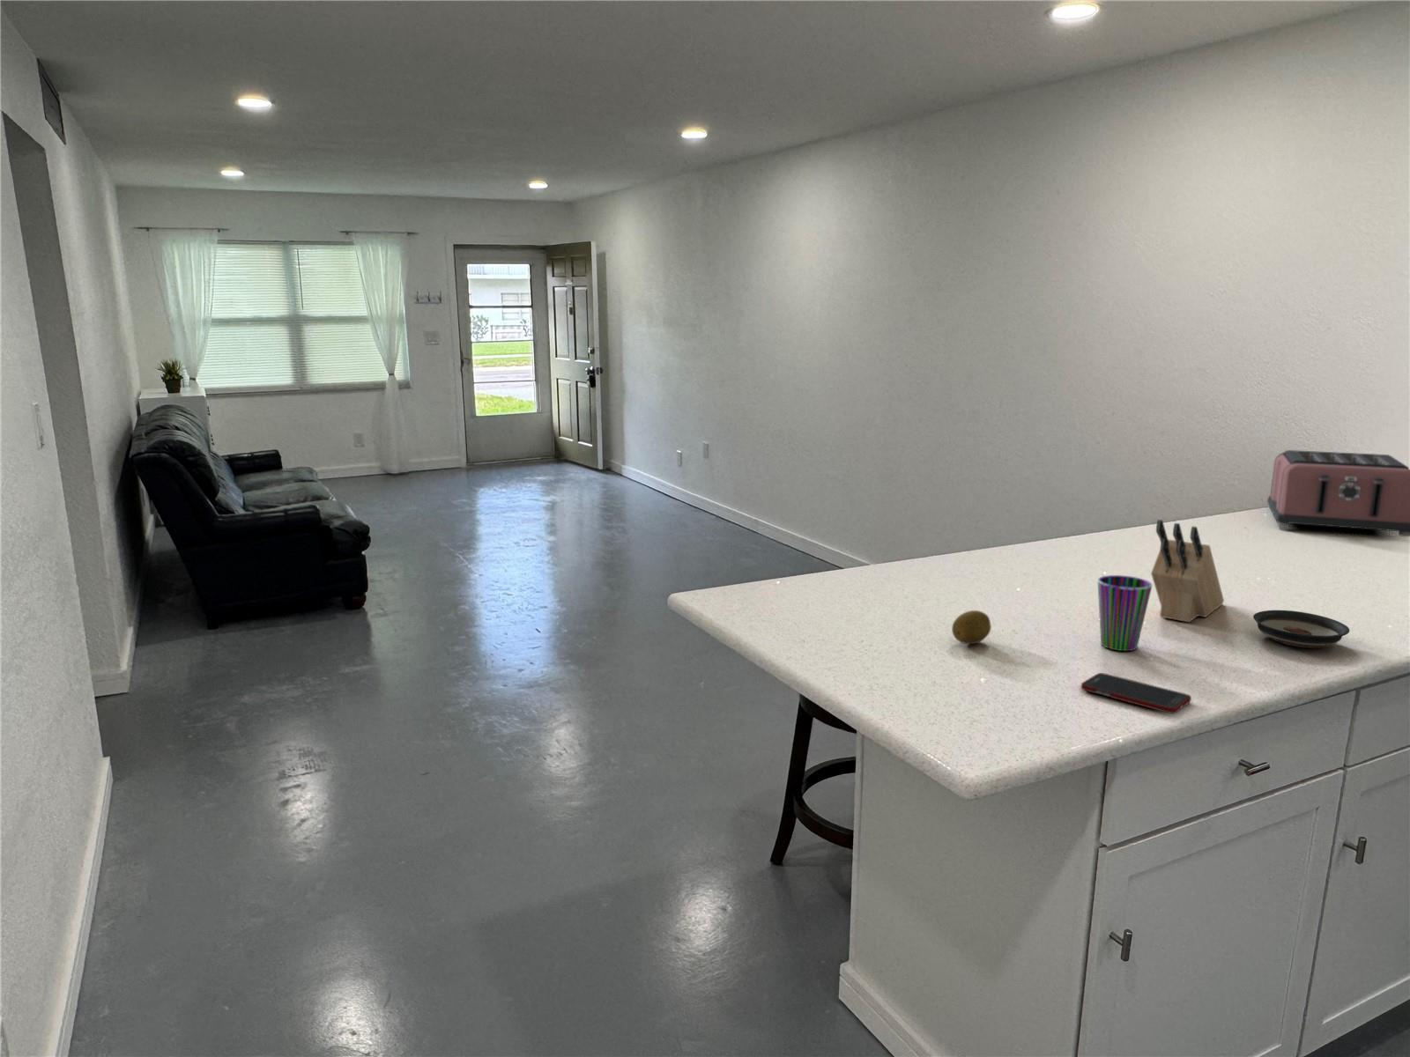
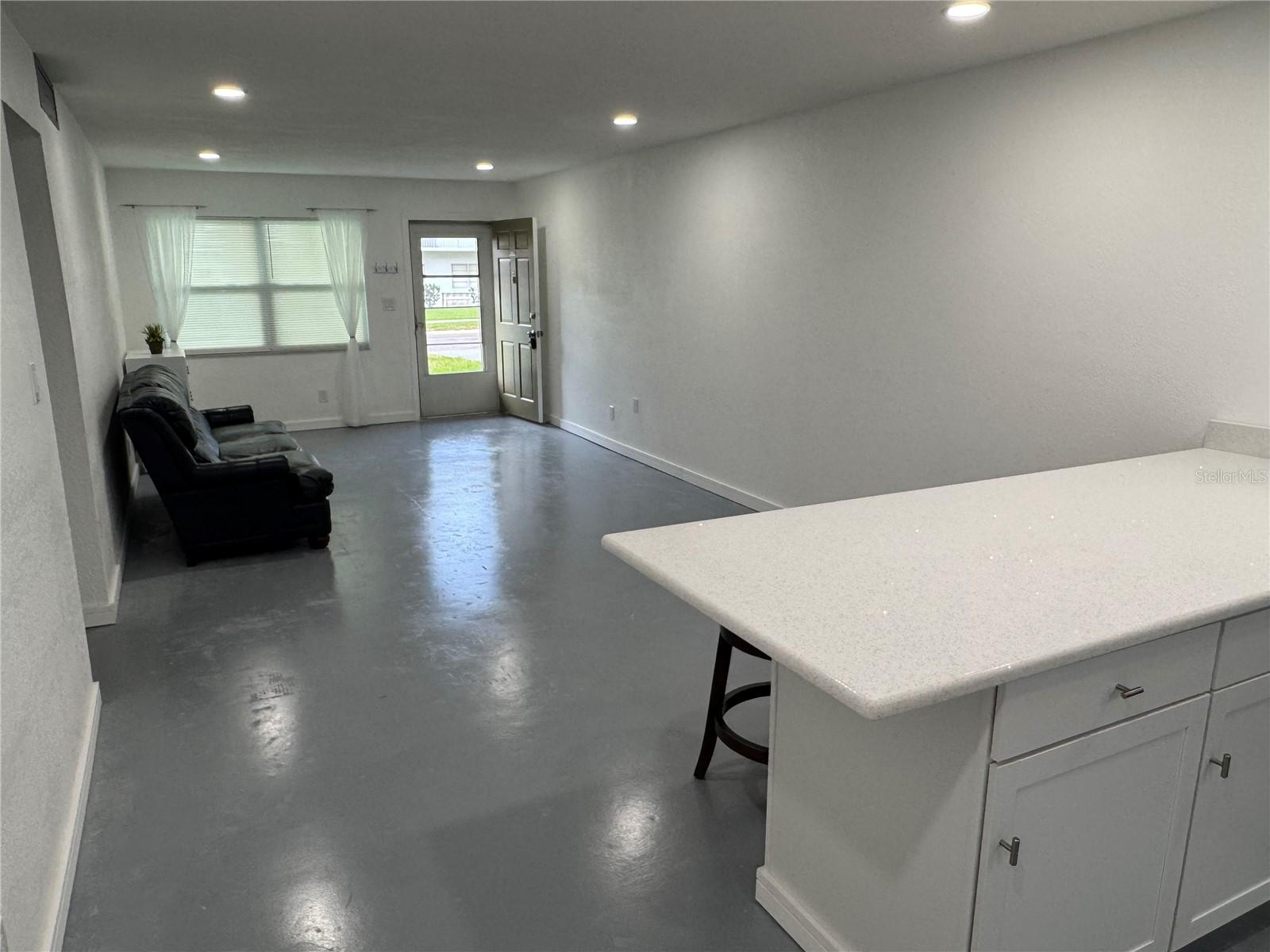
- saucer (1299, 632)
- cup (1121, 613)
- cell phone (1135, 693)
- knife block (1188, 564)
- toaster (1339, 490)
- fruit (971, 627)
